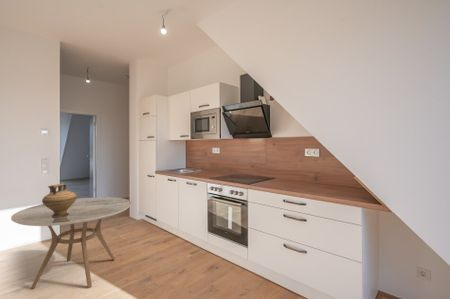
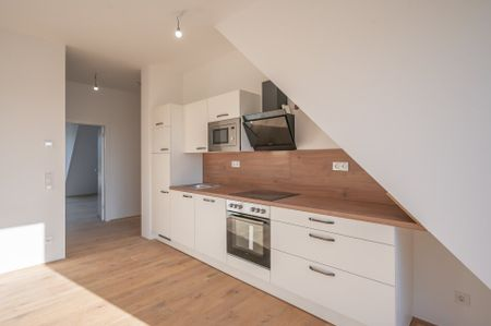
- ceramic jug (60, 199)
- dining table (78, 239)
